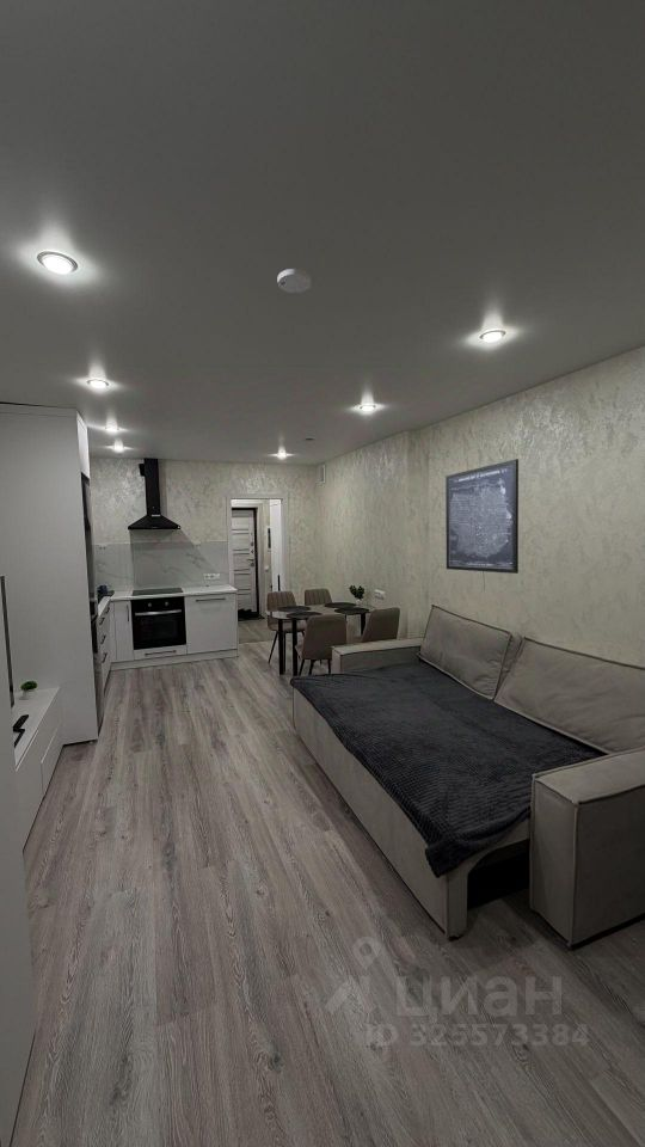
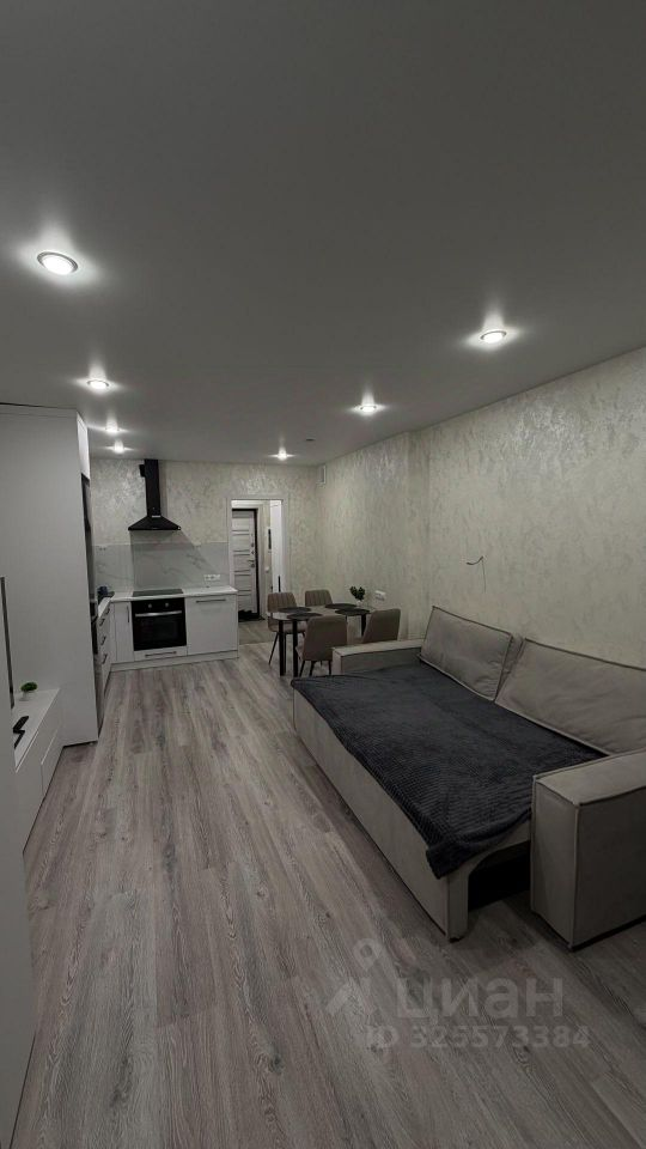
- smoke detector (294, 281)
- wall art (478, 520)
